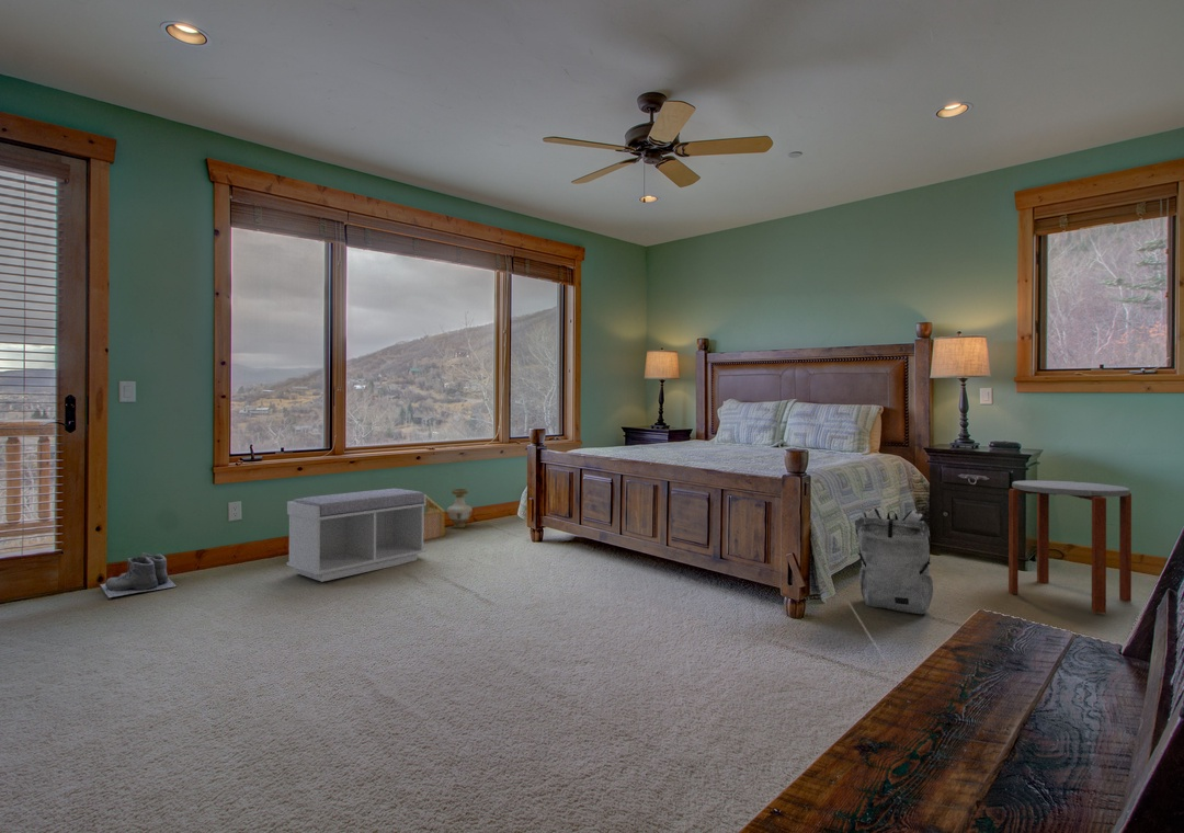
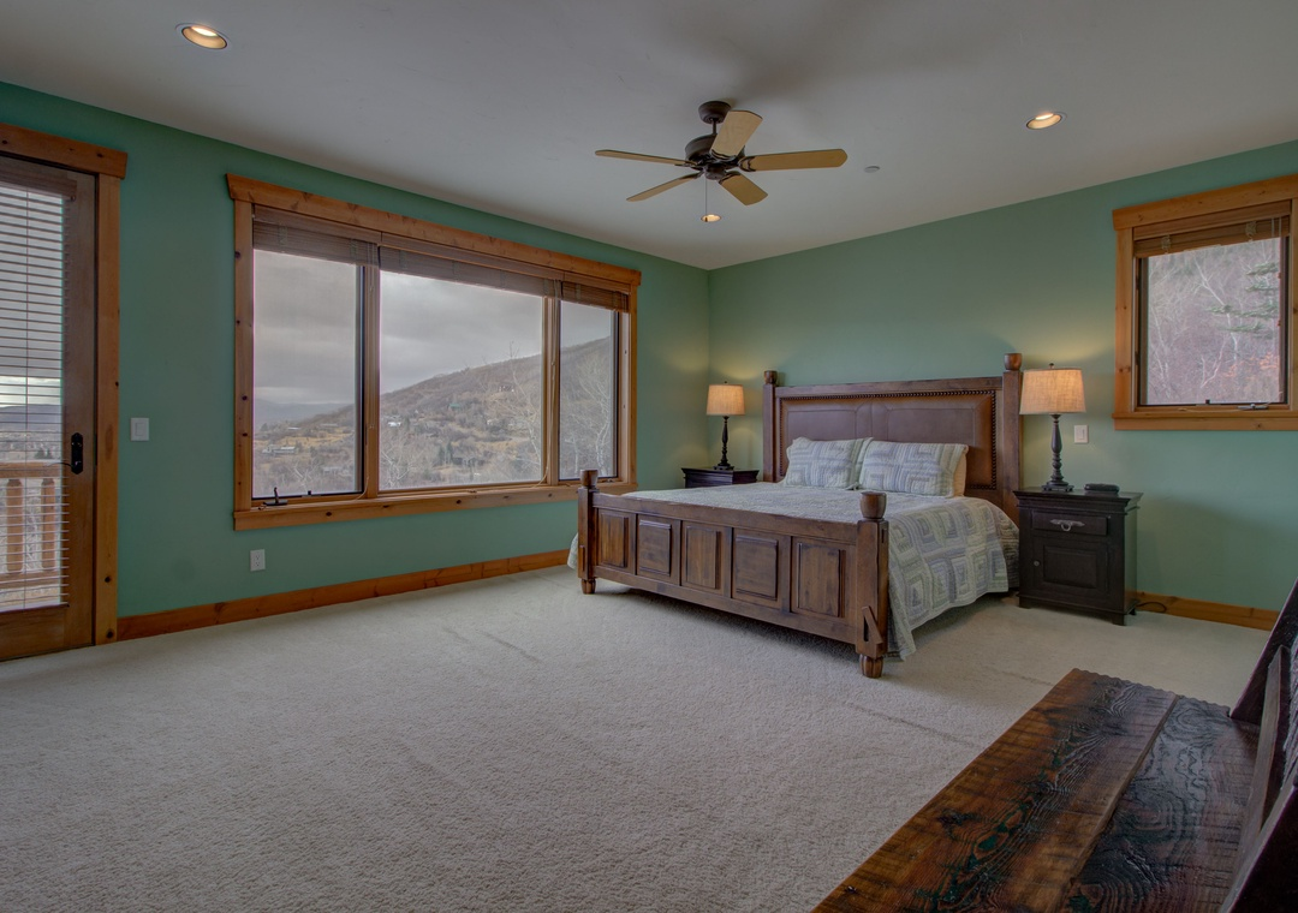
- basket (424, 522)
- backpack (893, 559)
- bench (360, 529)
- boots (138, 569)
- side table (1048, 540)
- vase (459, 507)
